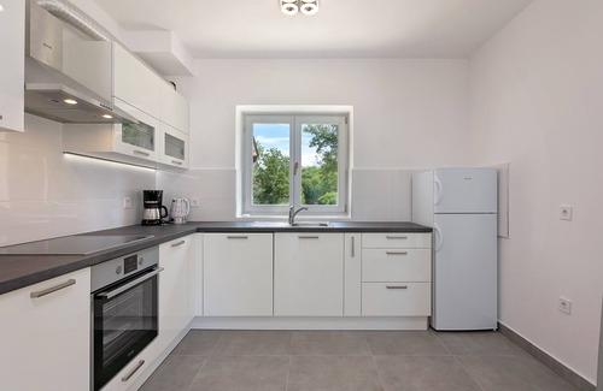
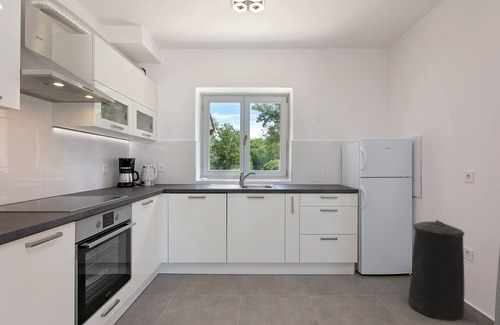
+ trash can (432, 262)
